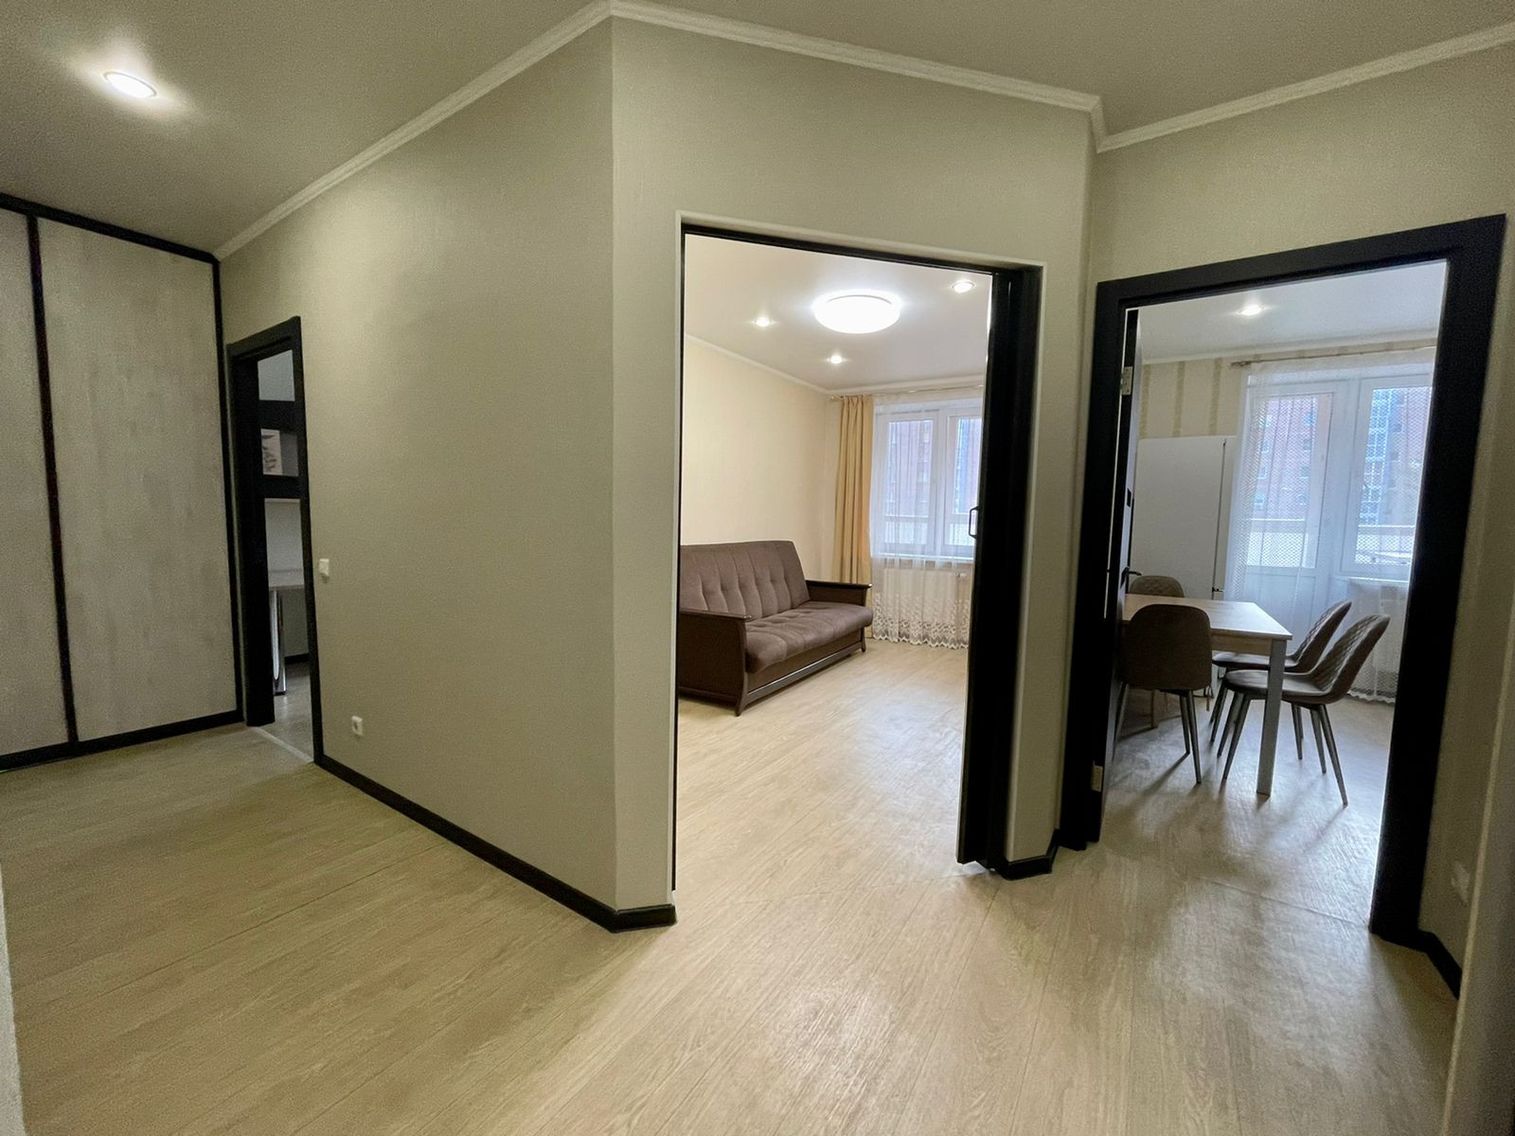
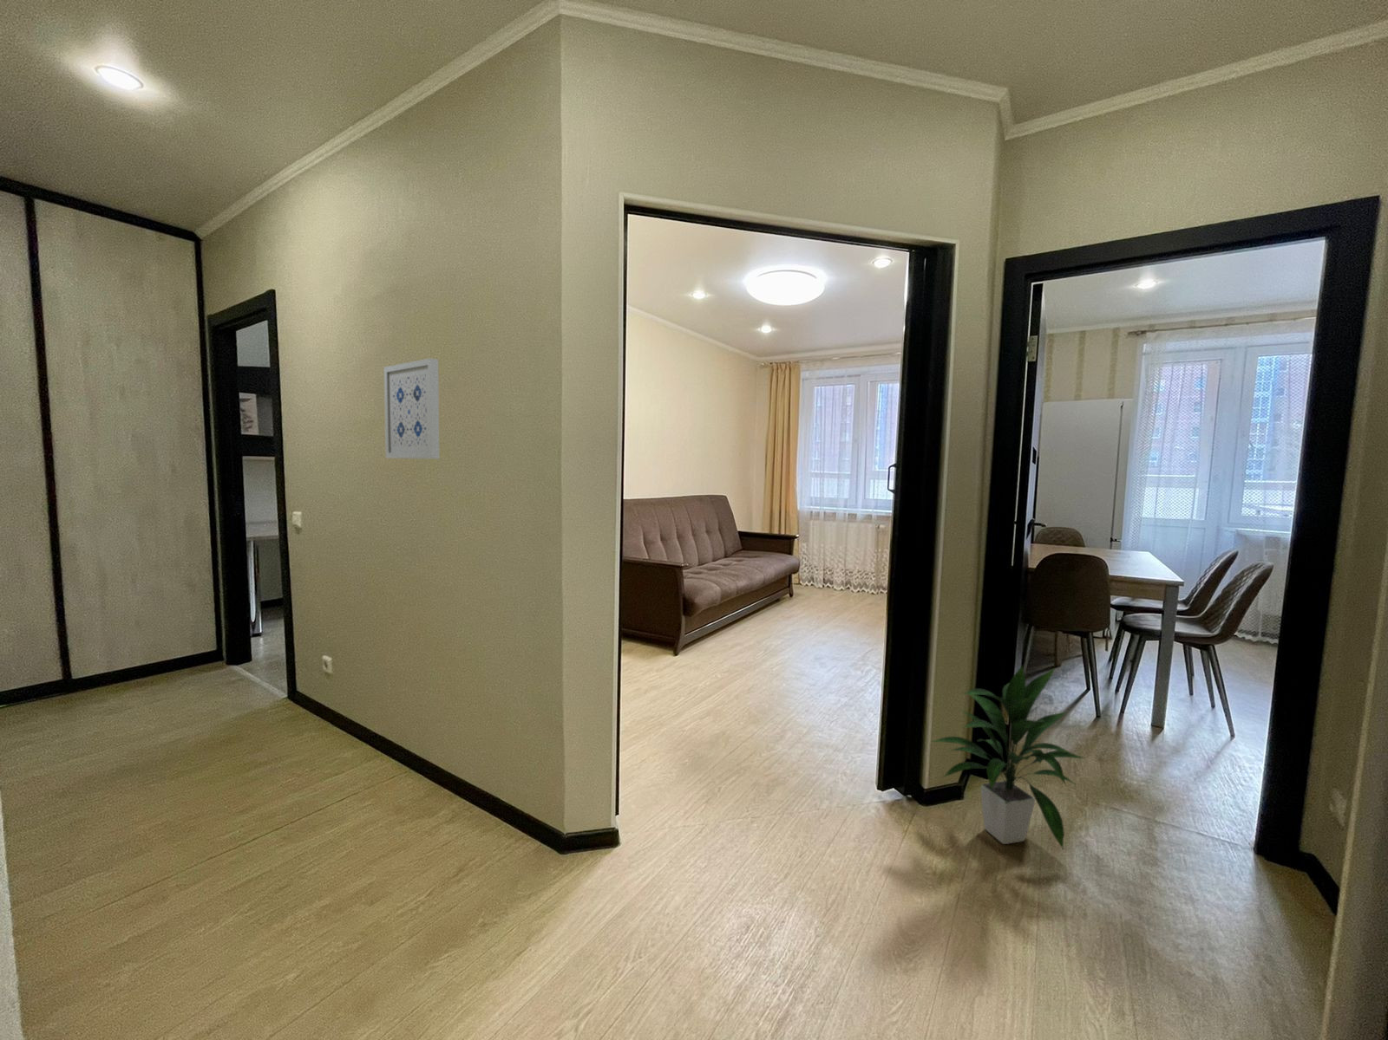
+ wall art (410, 411)
+ indoor plant (1012, 755)
